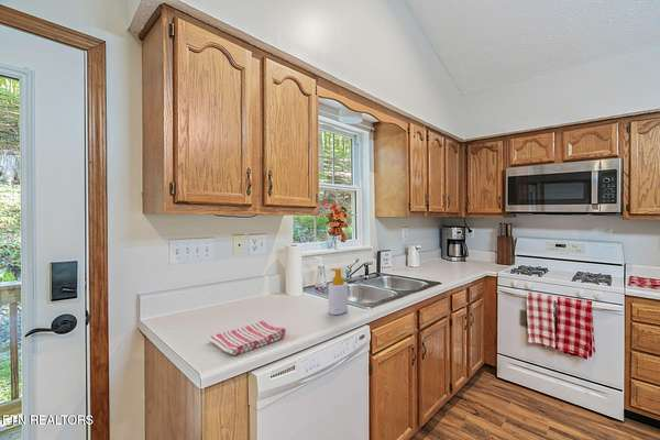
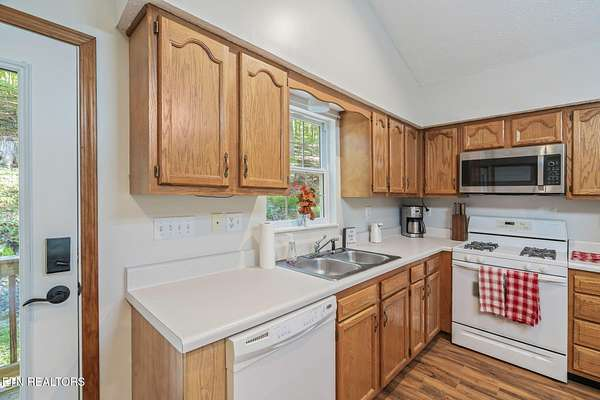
- soap bottle (338, 289)
- dish towel (248, 334)
